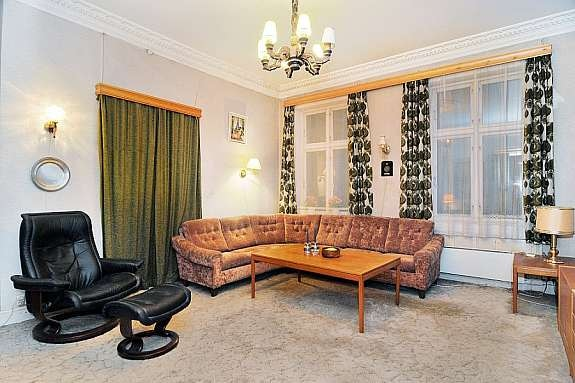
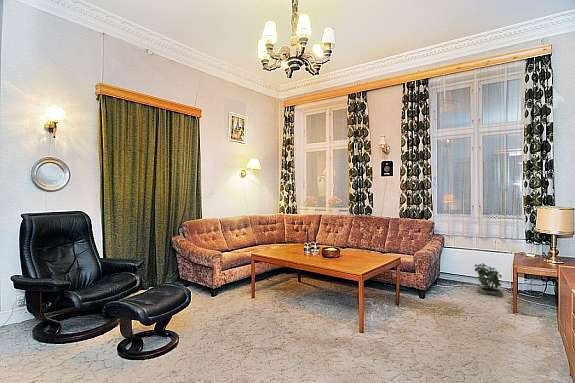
+ potted plant (488, 277)
